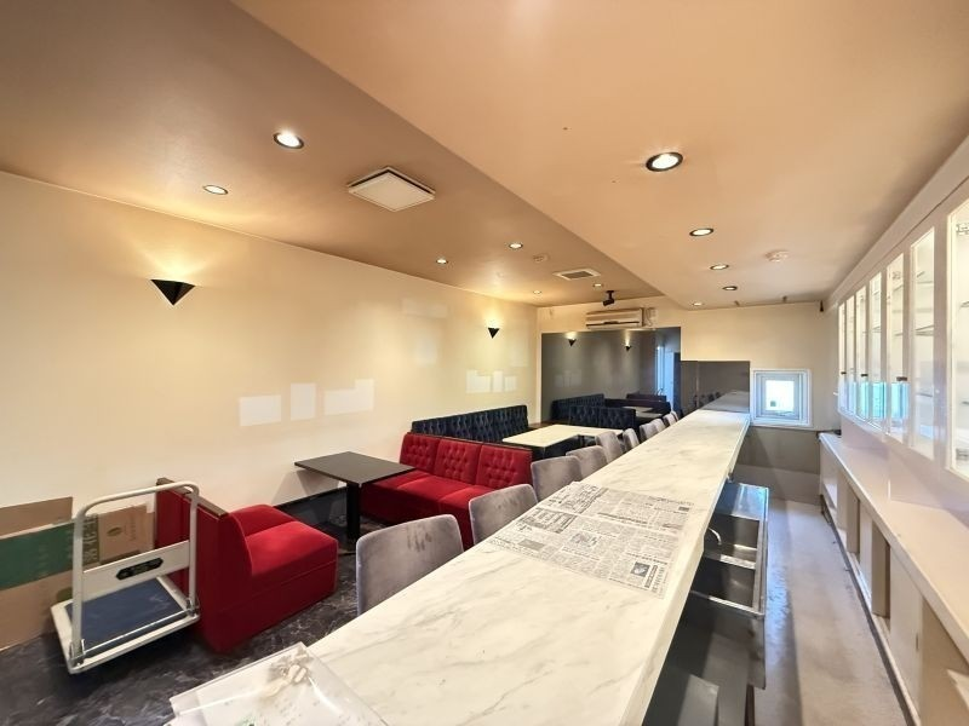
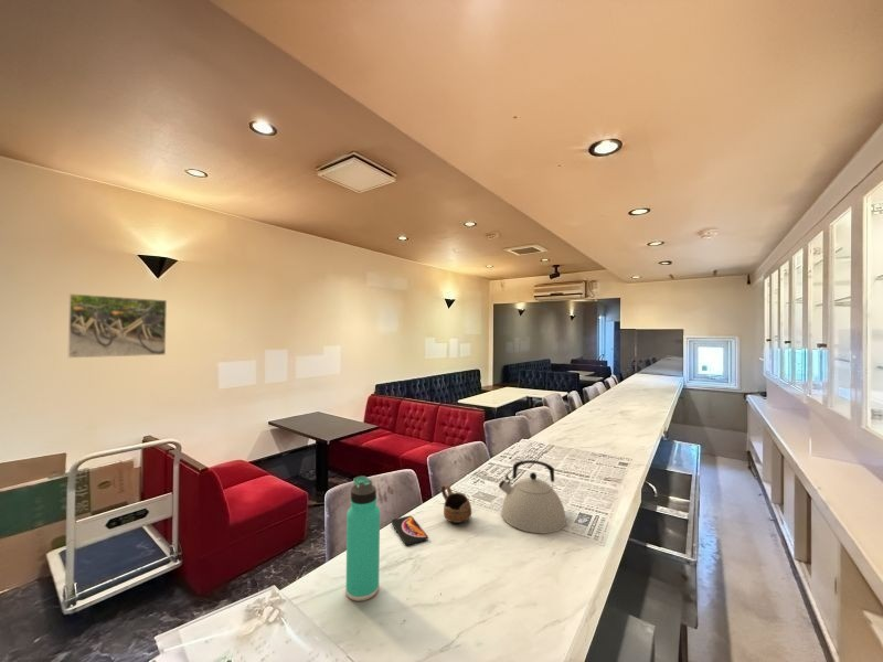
+ thermos bottle (363, 534)
+ kettle (531, 488)
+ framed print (120, 327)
+ cup (456, 503)
+ smartphone (408, 528)
